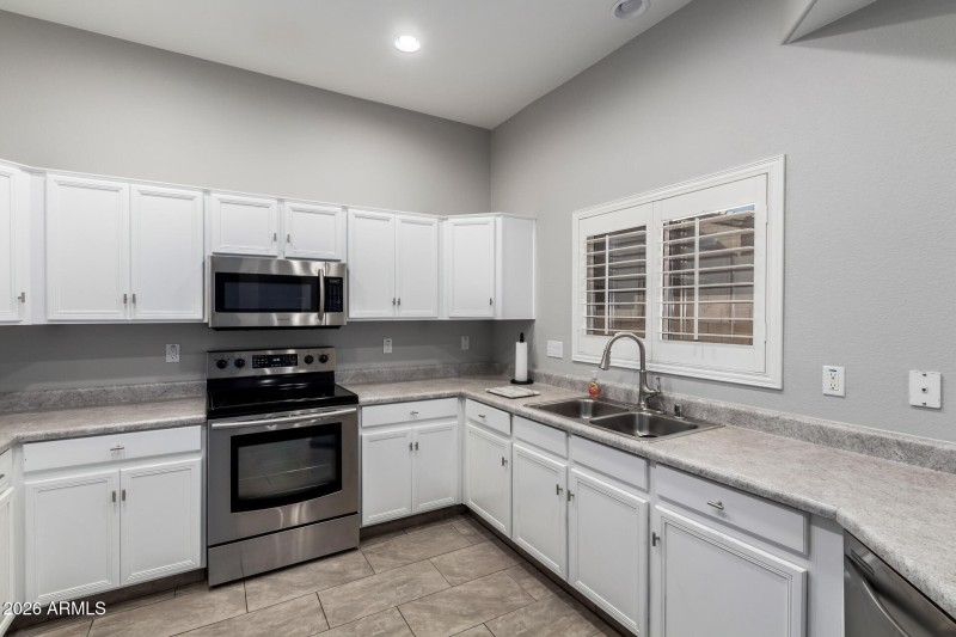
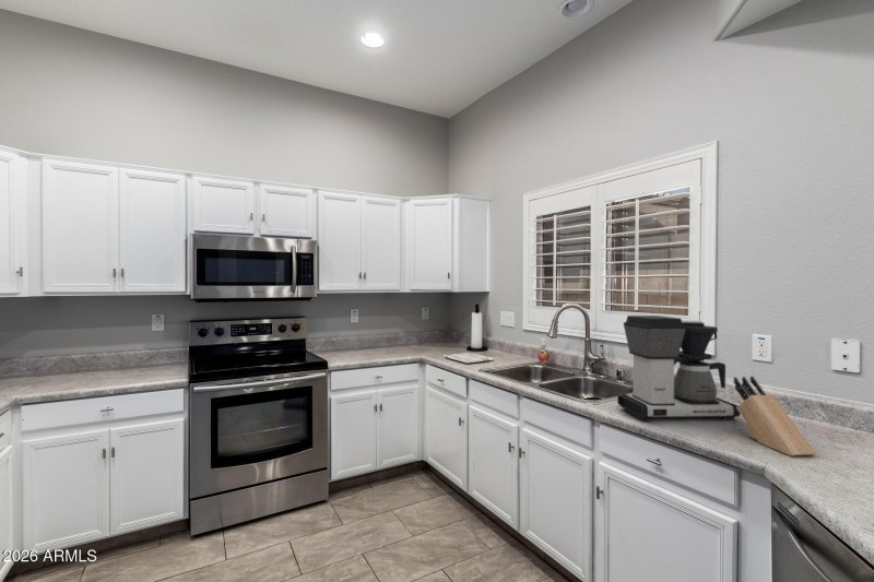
+ knife block (768, 412)
+ coffee maker (675, 363)
